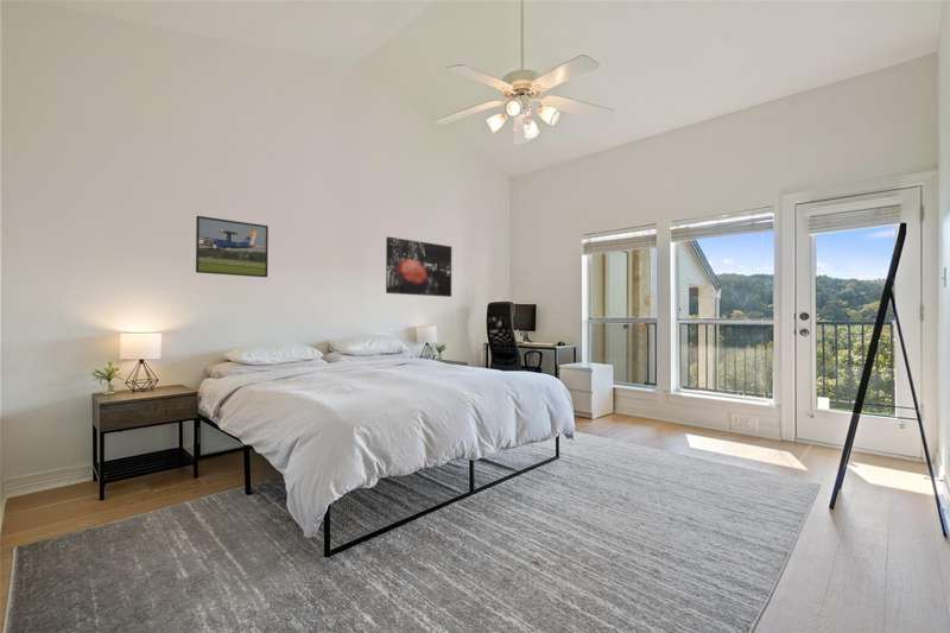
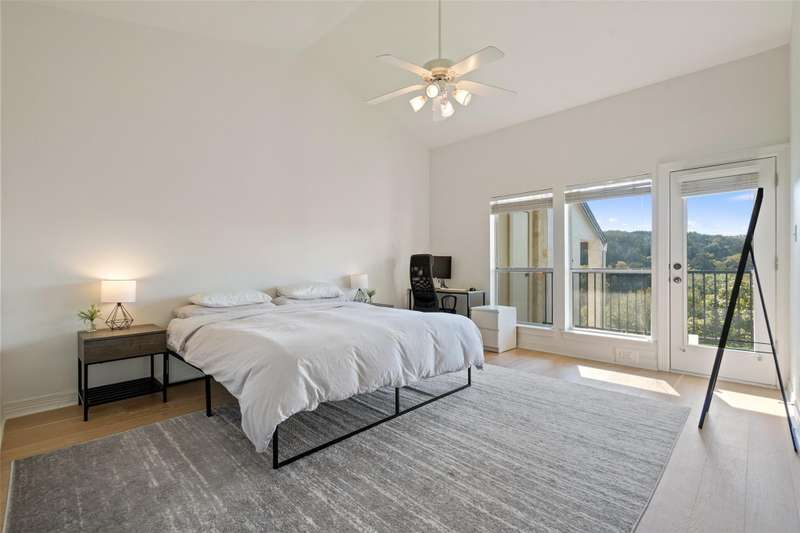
- wall art (420, 268)
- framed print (233, 247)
